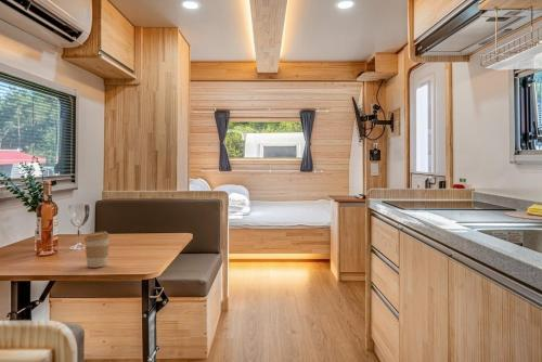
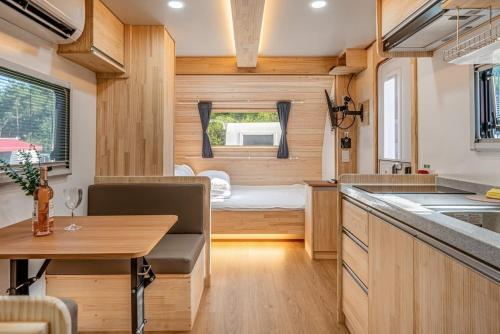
- coffee cup (96, 248)
